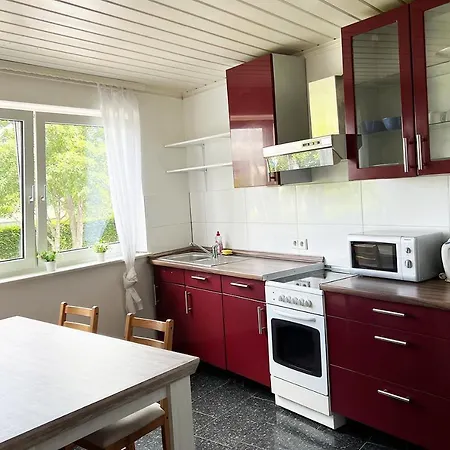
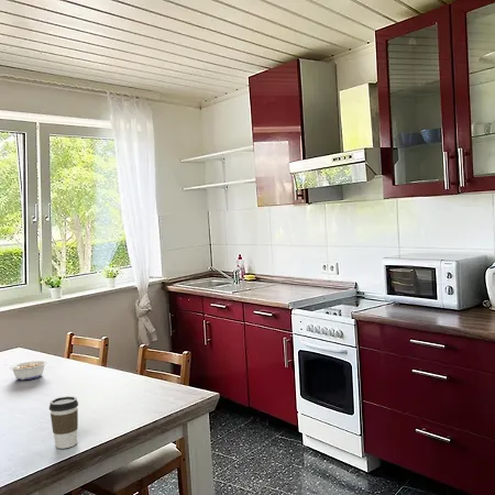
+ legume (26, 370)
+ coffee cup (65, 421)
